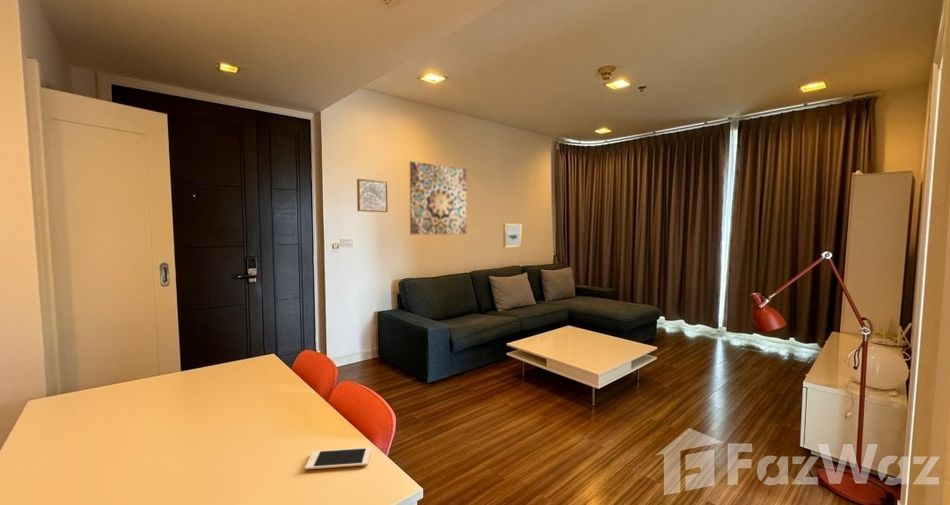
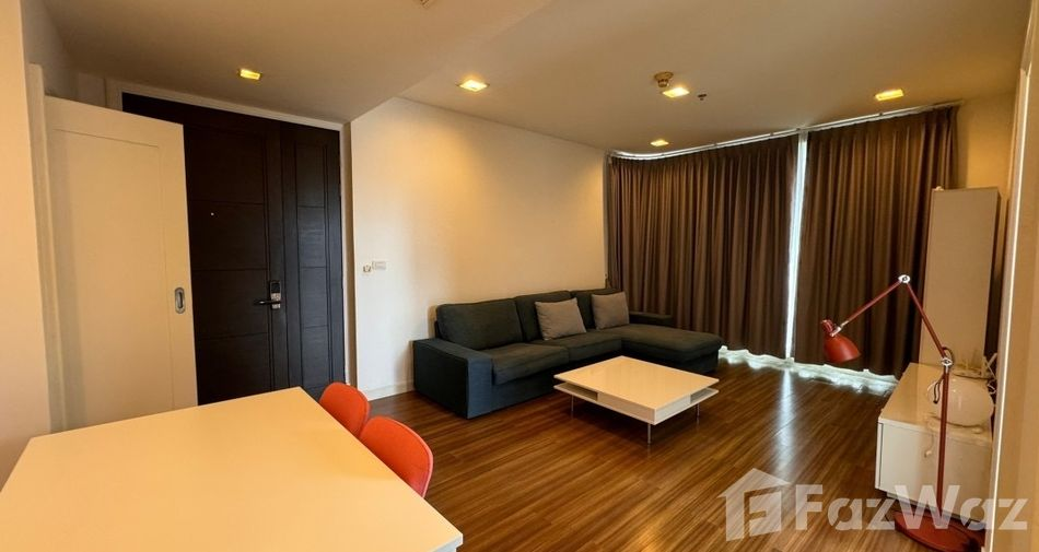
- wall art (439, 200)
- cell phone (339, 458)
- wall art (512, 235)
- wall art (372, 196)
